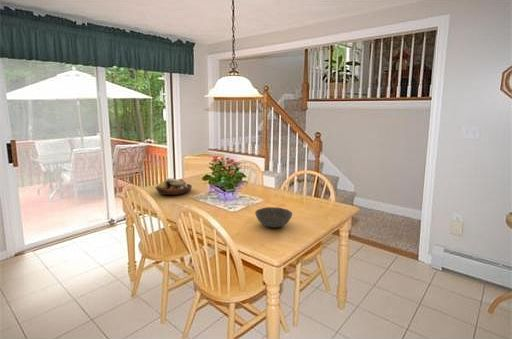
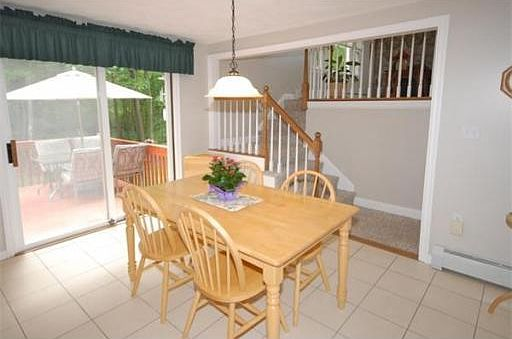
- bowl (273, 218)
- fruit bowl (174, 184)
